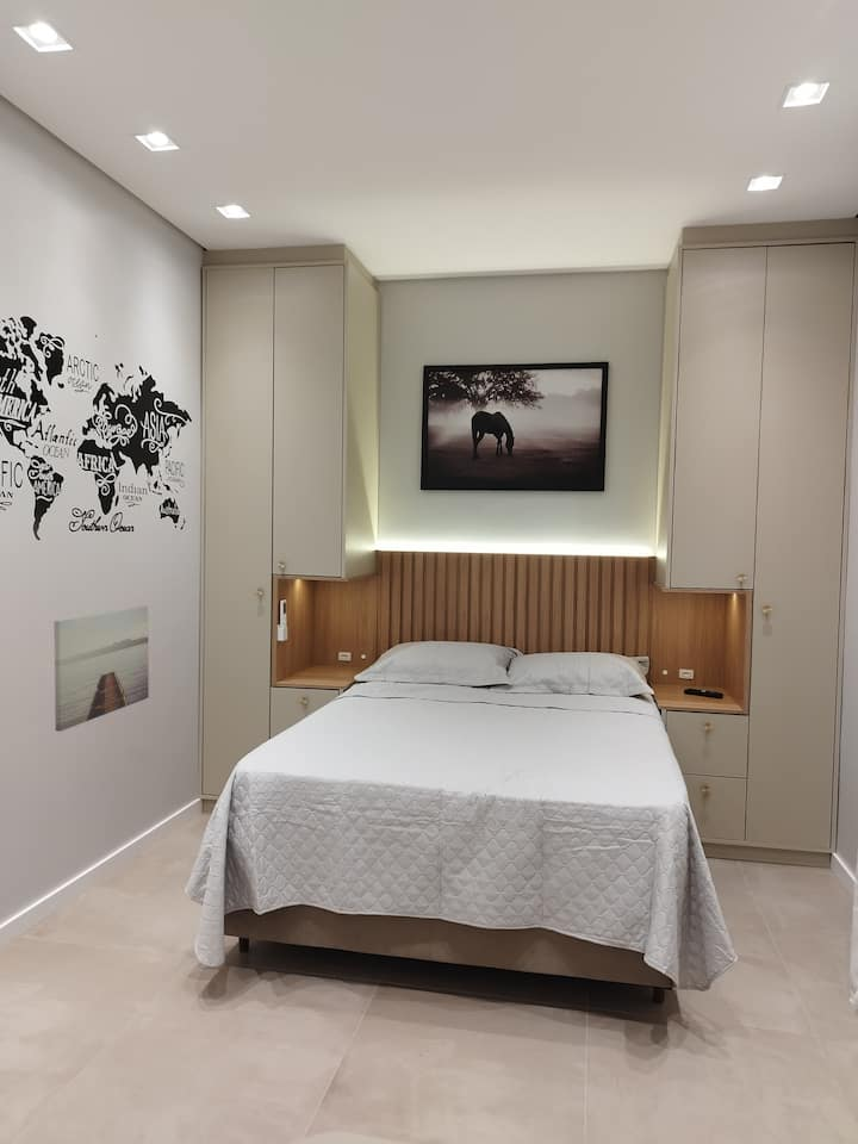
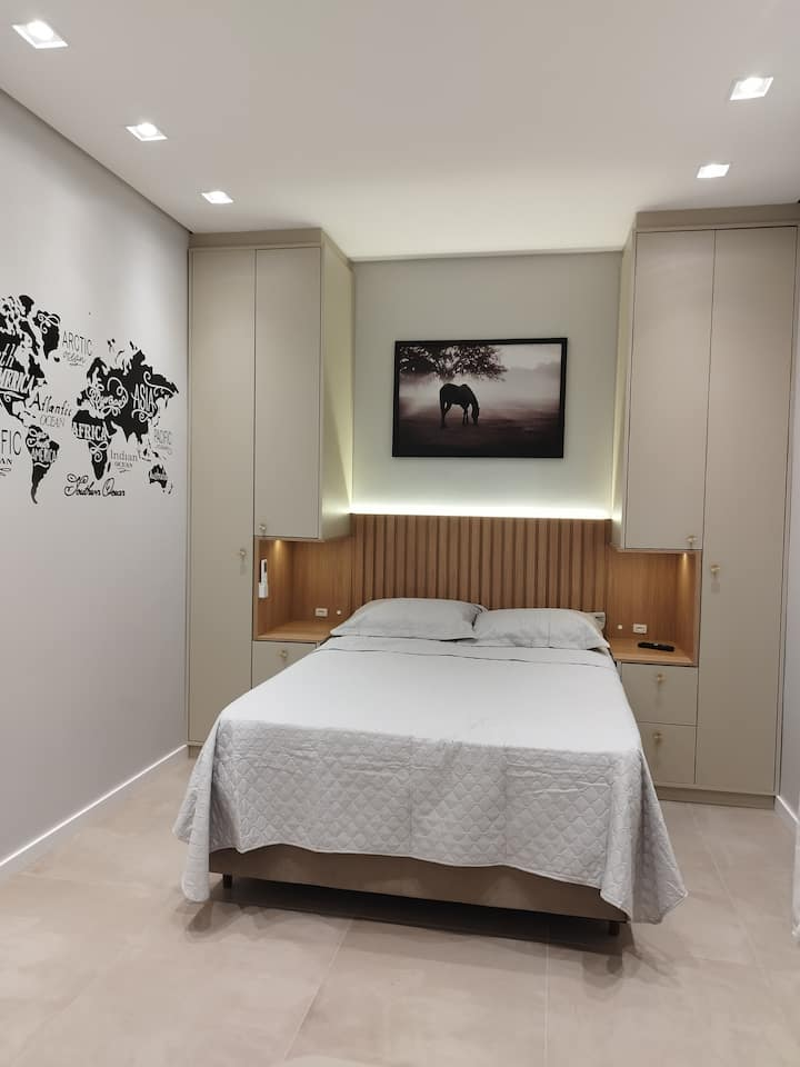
- wall art (105, 663)
